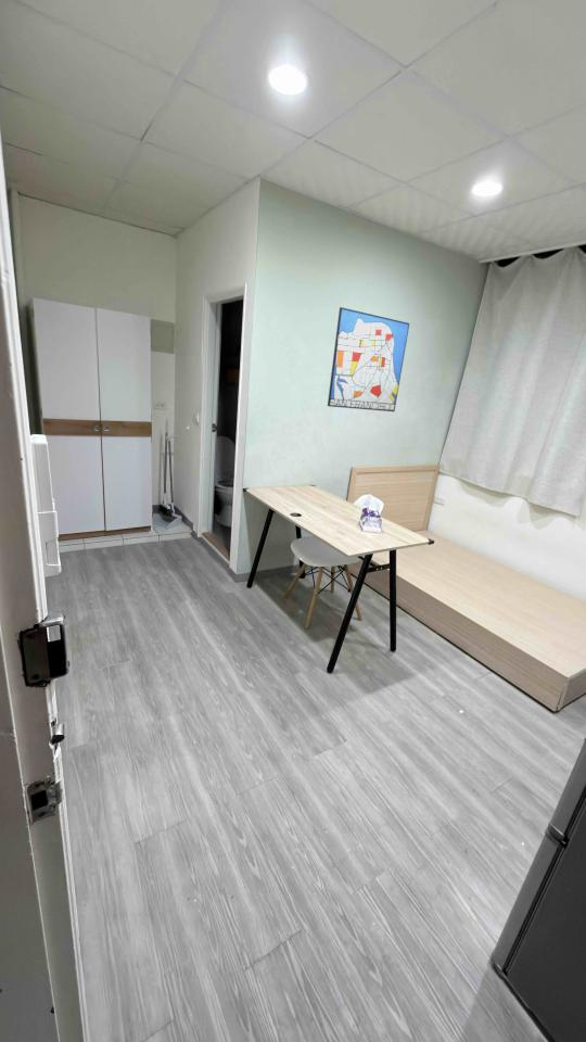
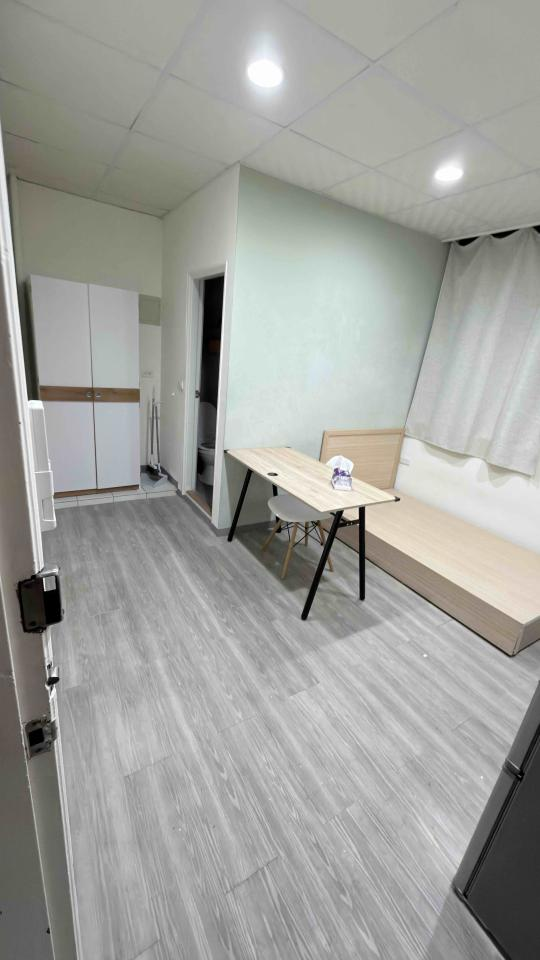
- wall art (369, 364)
